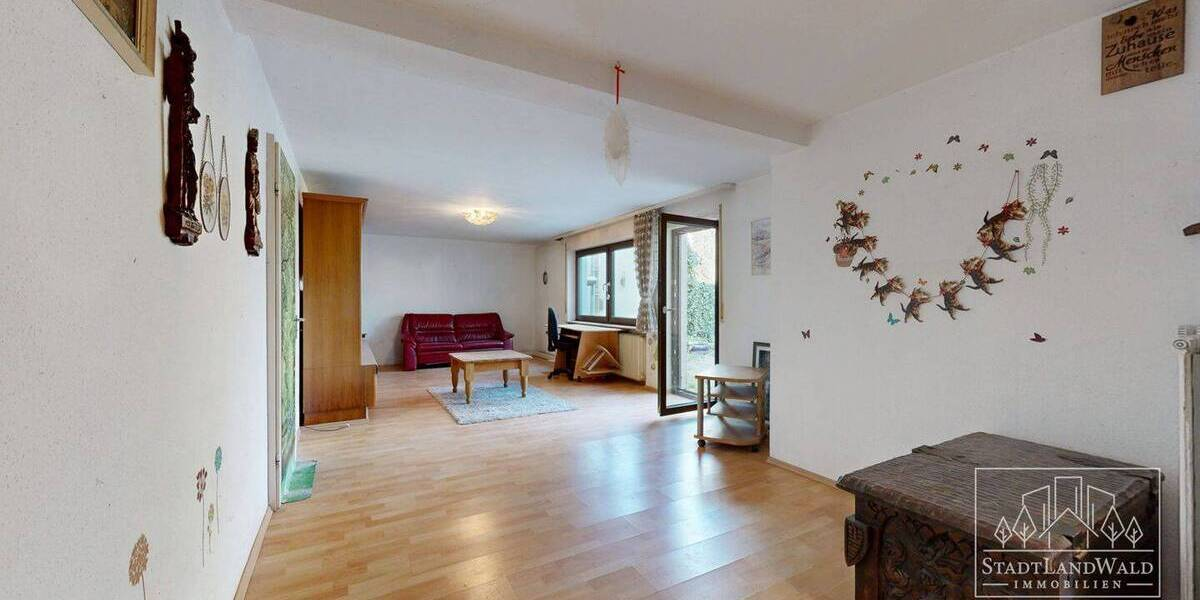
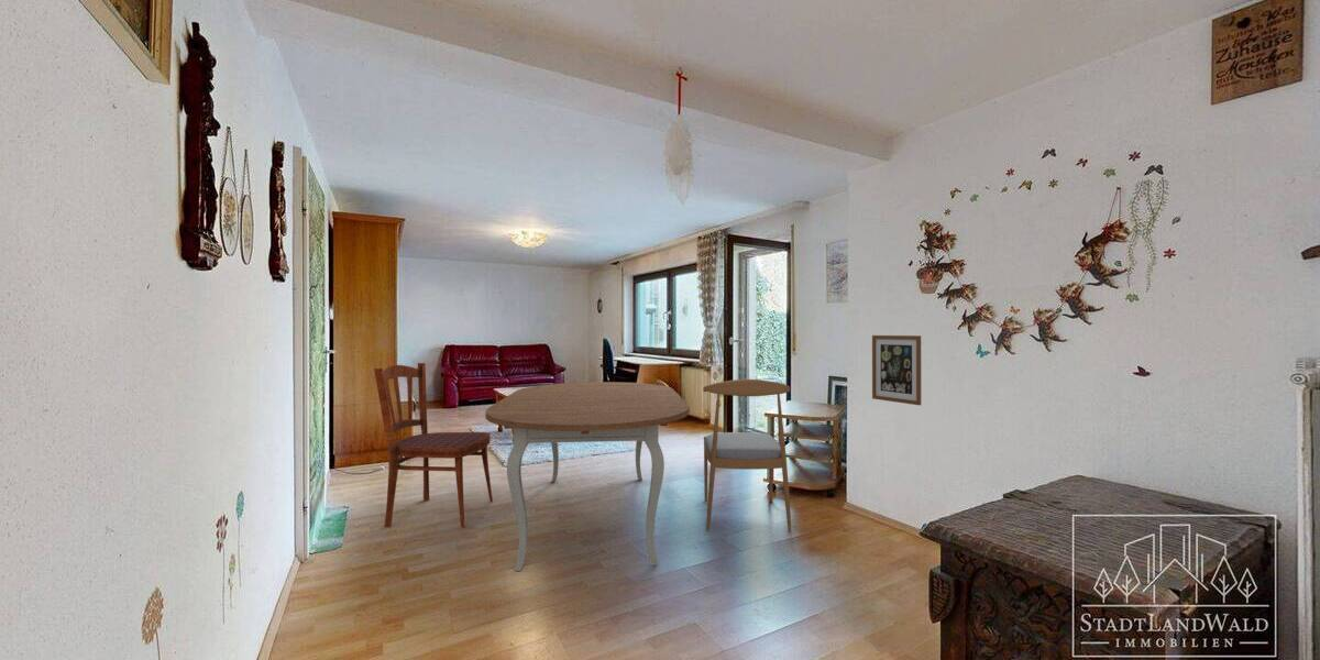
+ dining chair (438, 438)
+ dining table (593, 441)
+ dining chair (743, 444)
+ wall art (895, 369)
